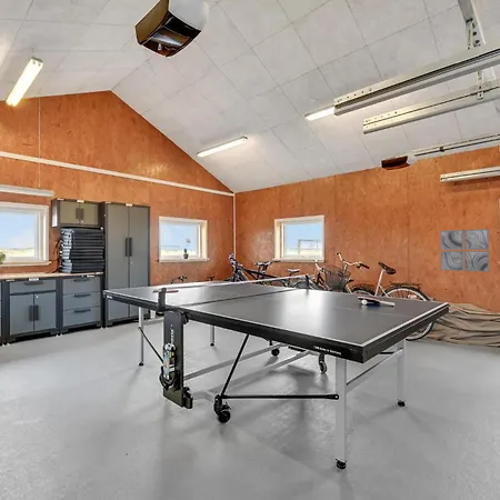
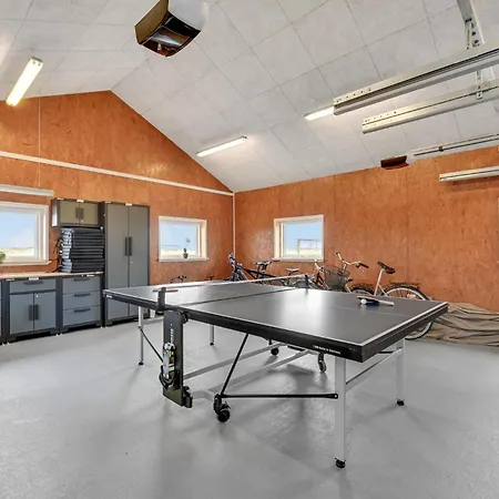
- wall art (462, 249)
